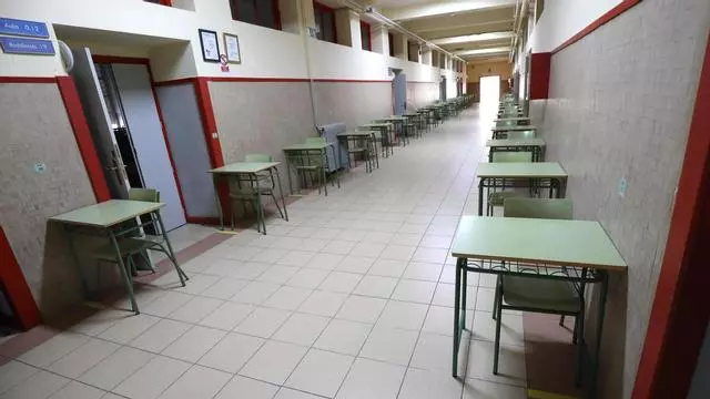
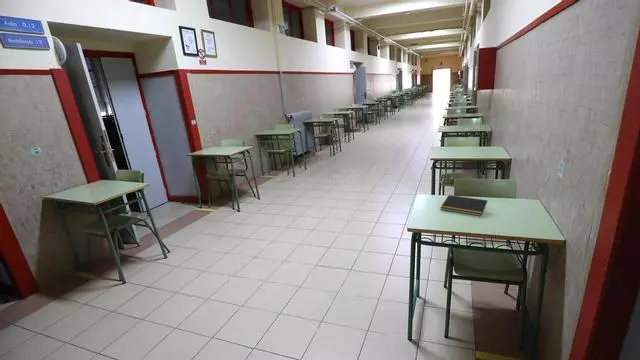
+ notepad (463, 204)
